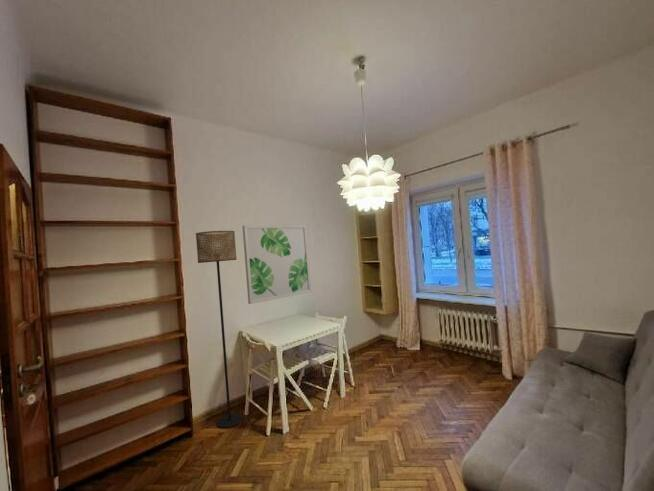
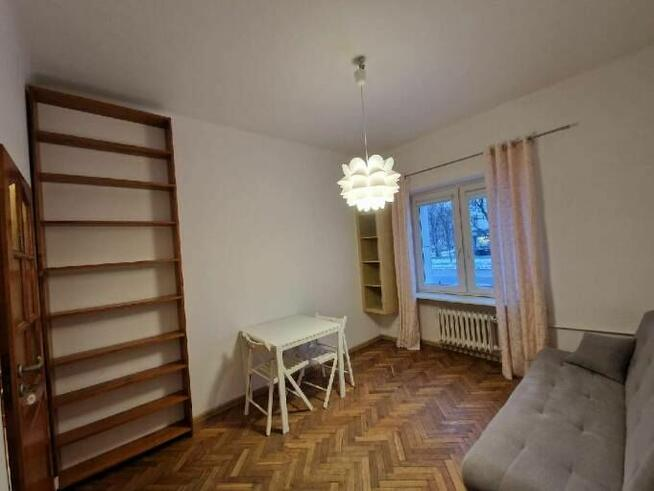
- floor lamp (222, 326)
- wall art (279, 261)
